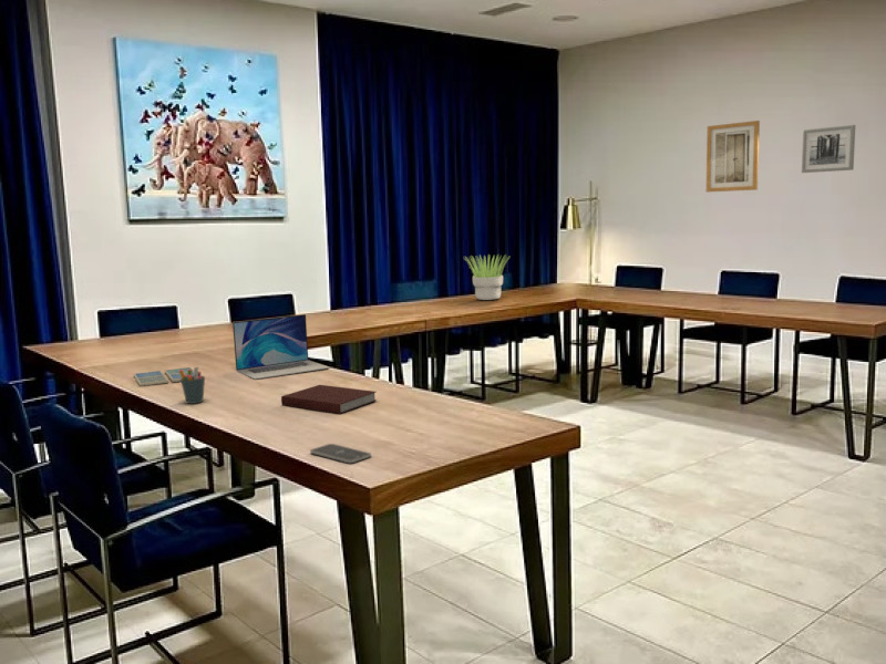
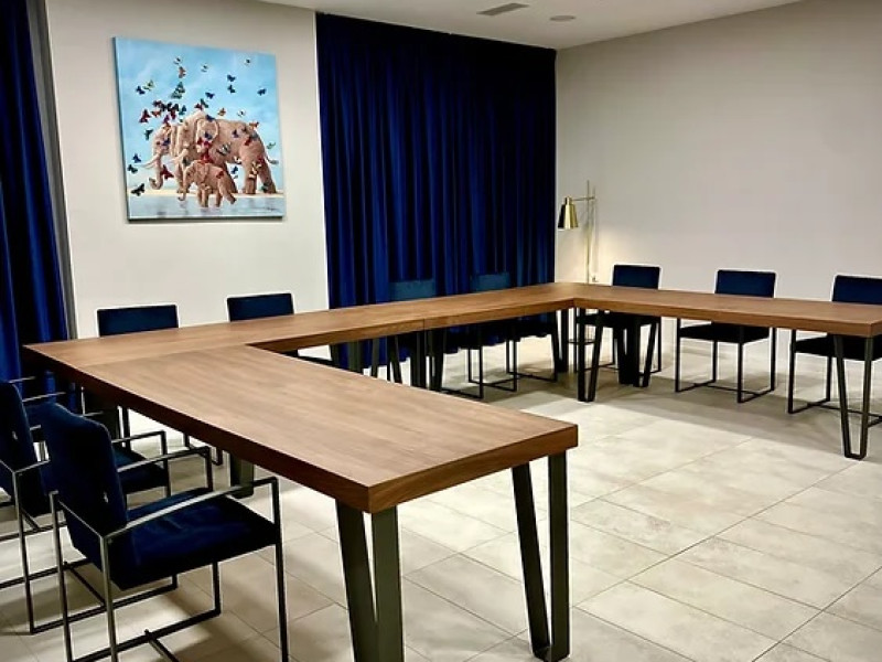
- laptop (281, 345)
- potted plant (487, 277)
- drink coaster (167, 375)
- wall art (731, 157)
- notebook (329, 398)
- wall art (827, 149)
- pen holder (193, 383)
- smartphone (340, 453)
